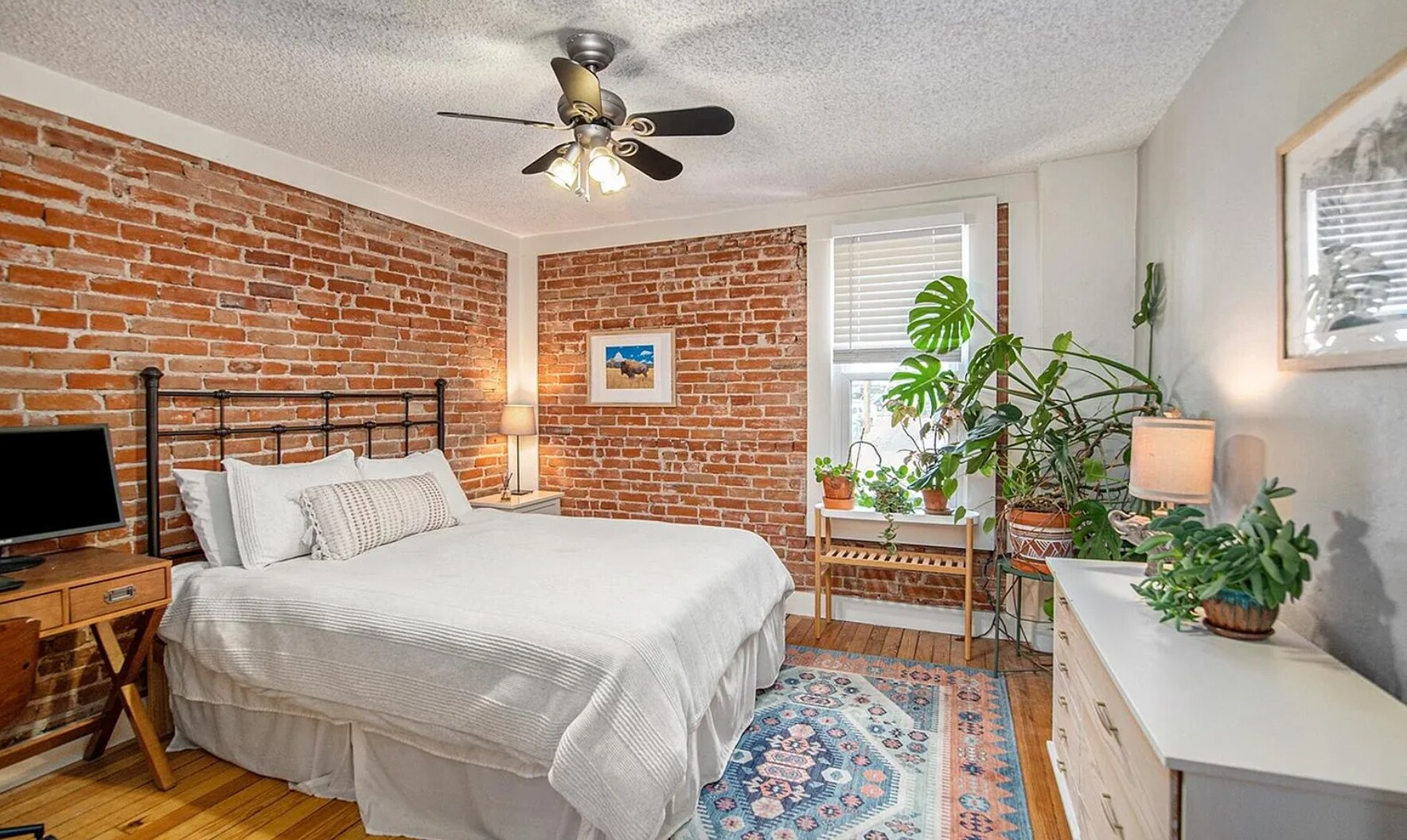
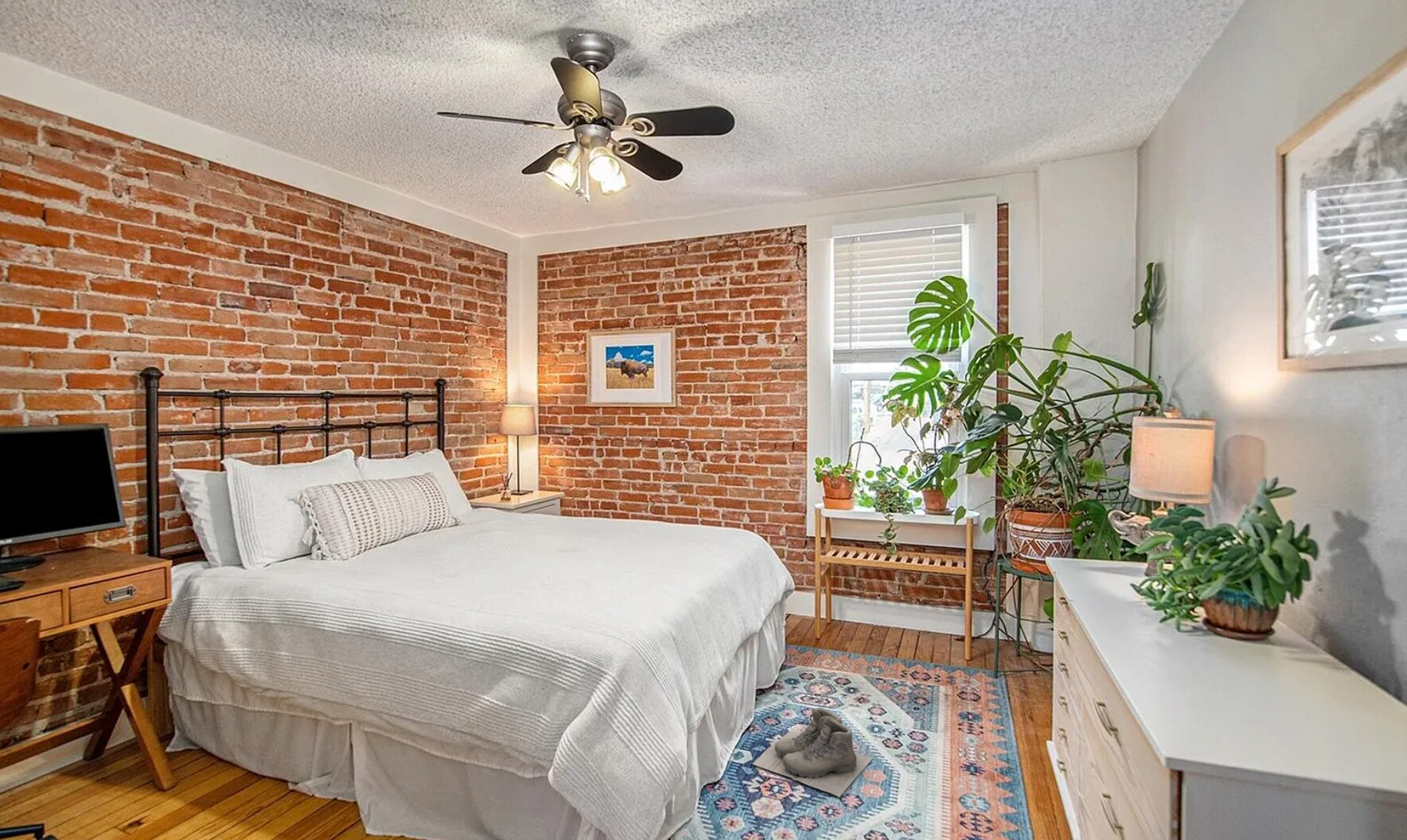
+ boots (813, 737)
